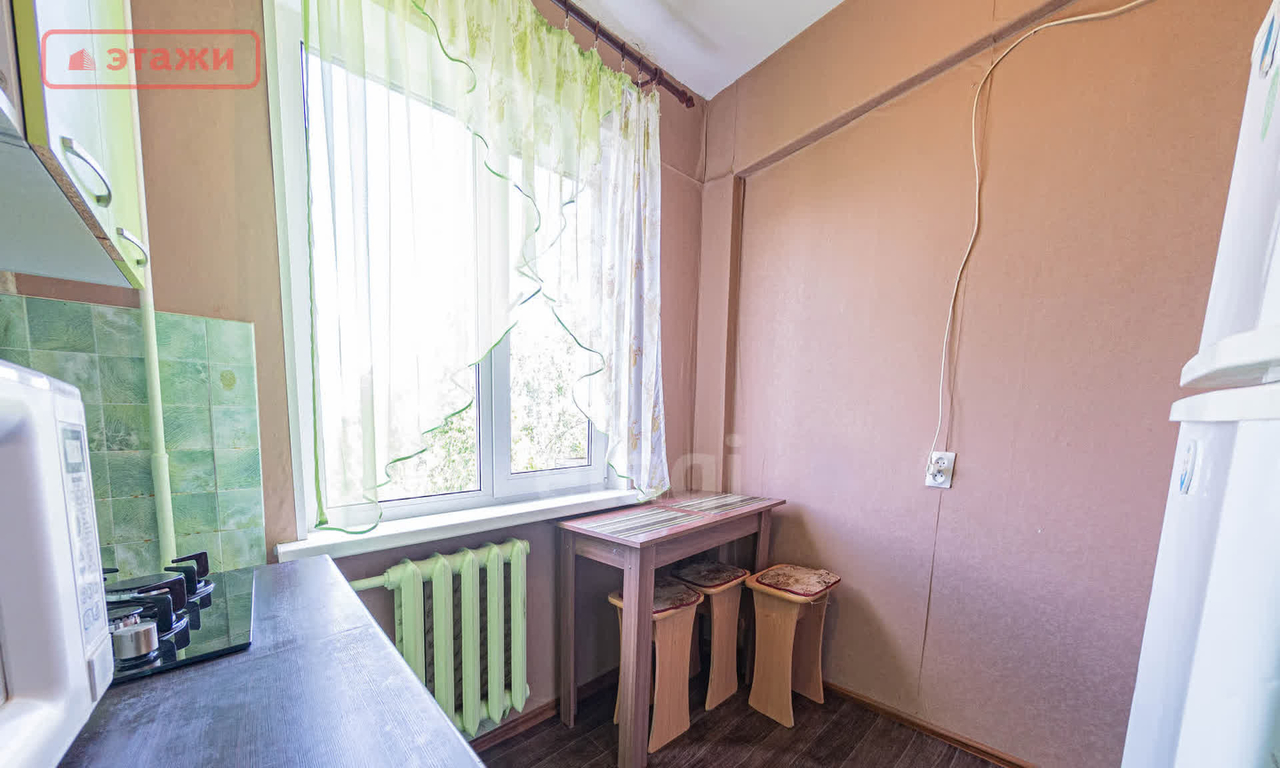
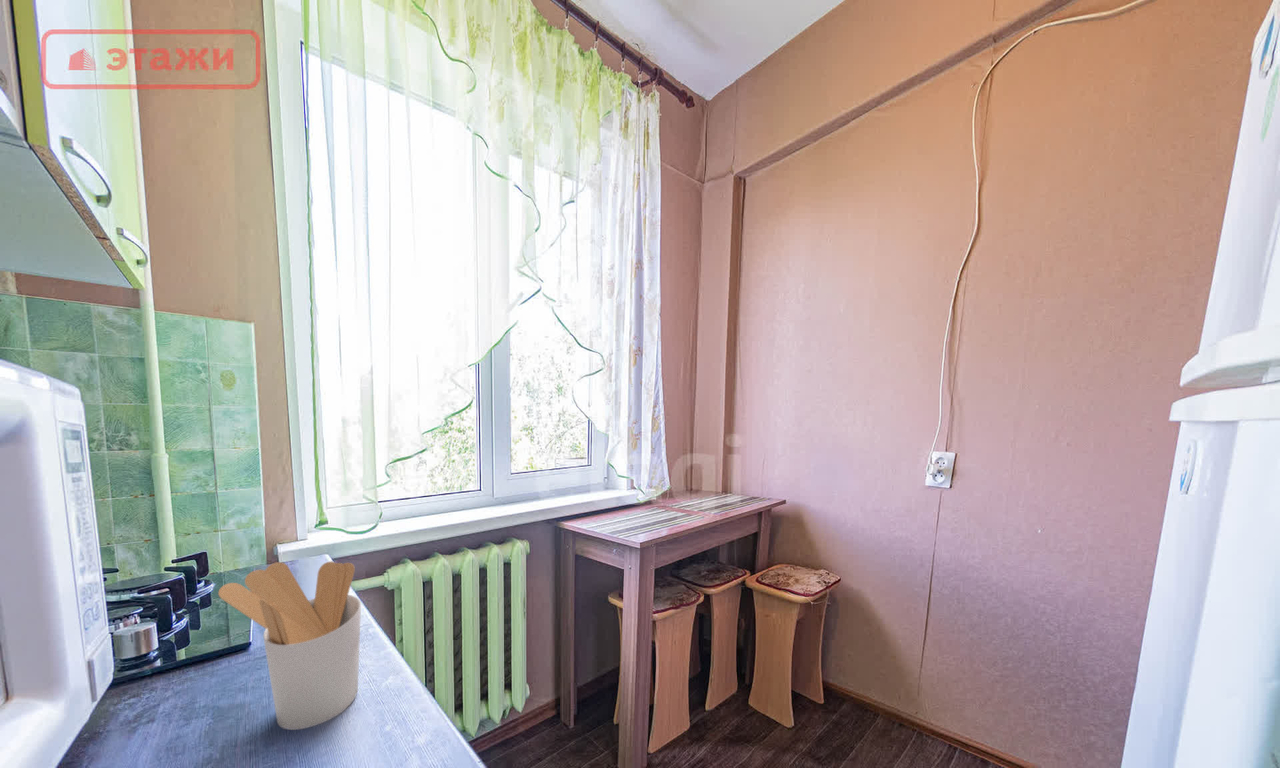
+ utensil holder (297, 638)
